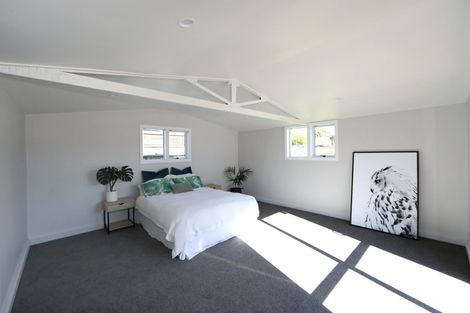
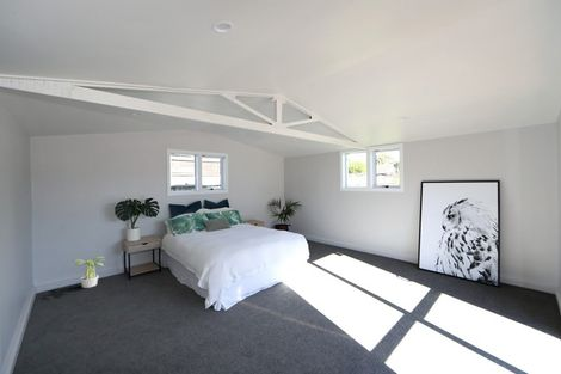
+ potted plant (90, 271)
